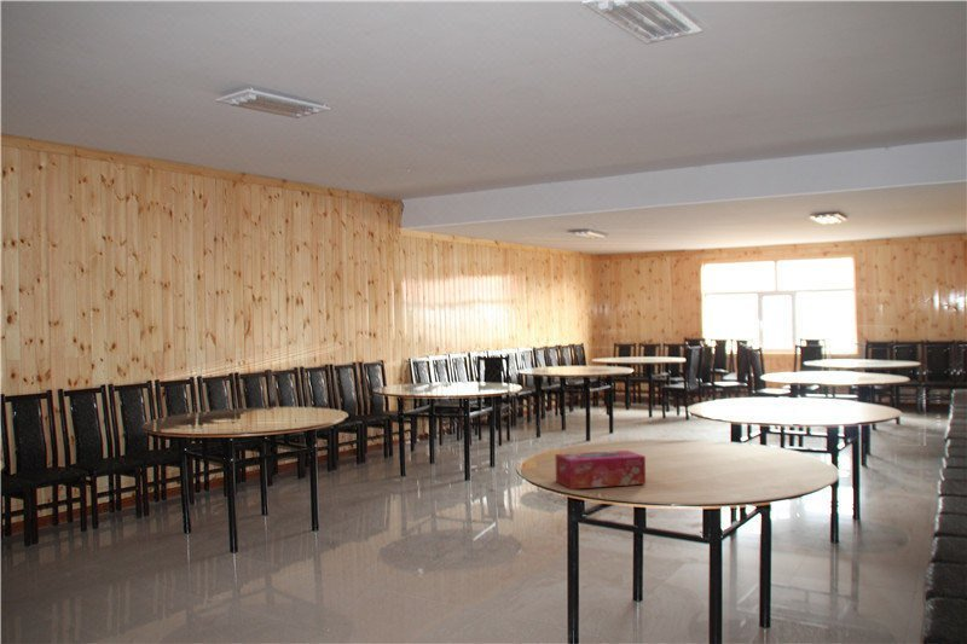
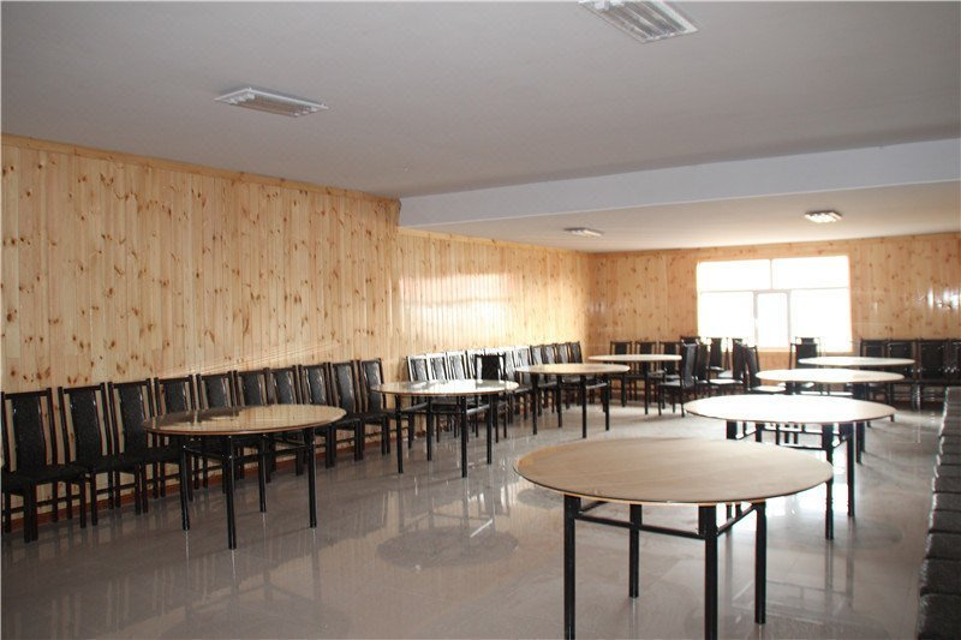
- tissue box (600, 469)
